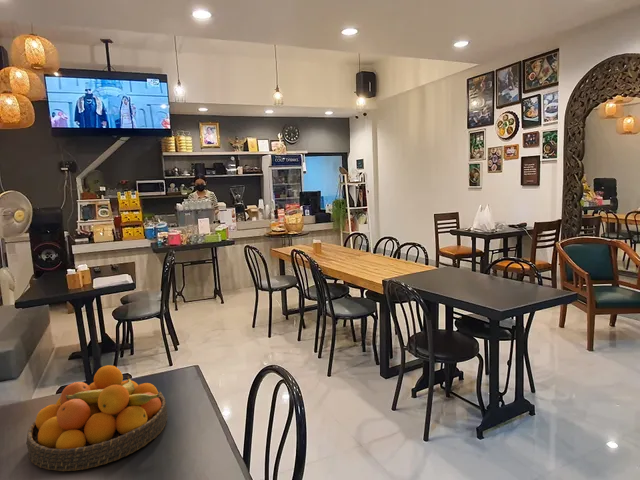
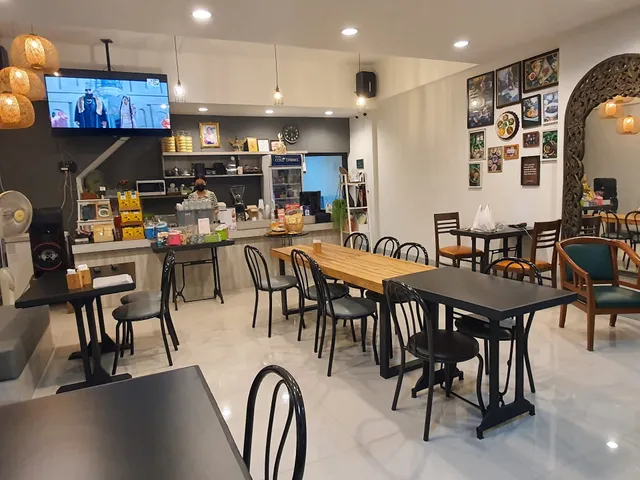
- fruit bowl (99, 406)
